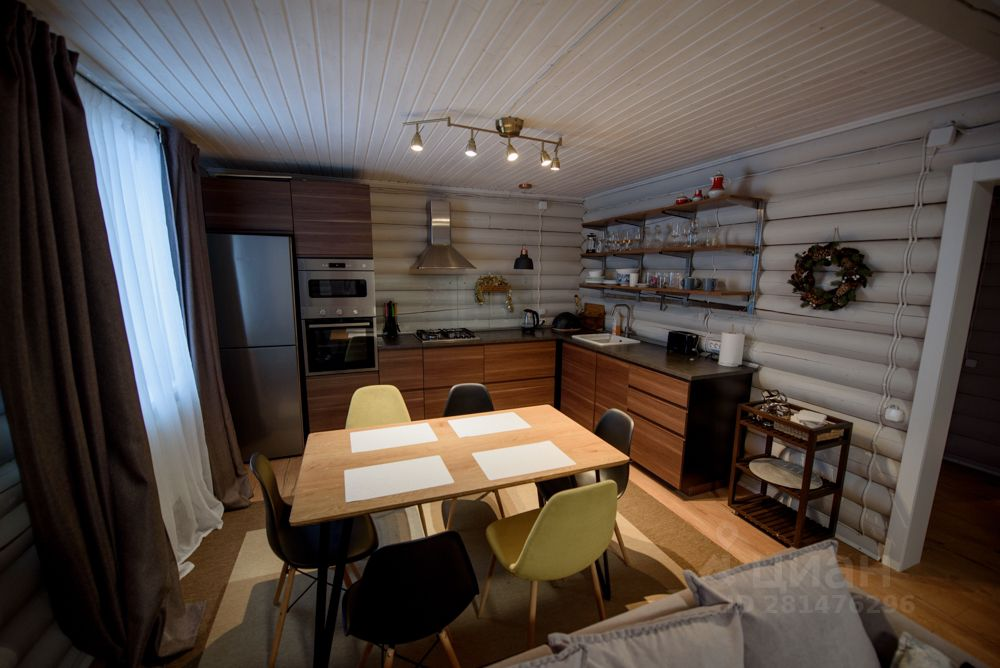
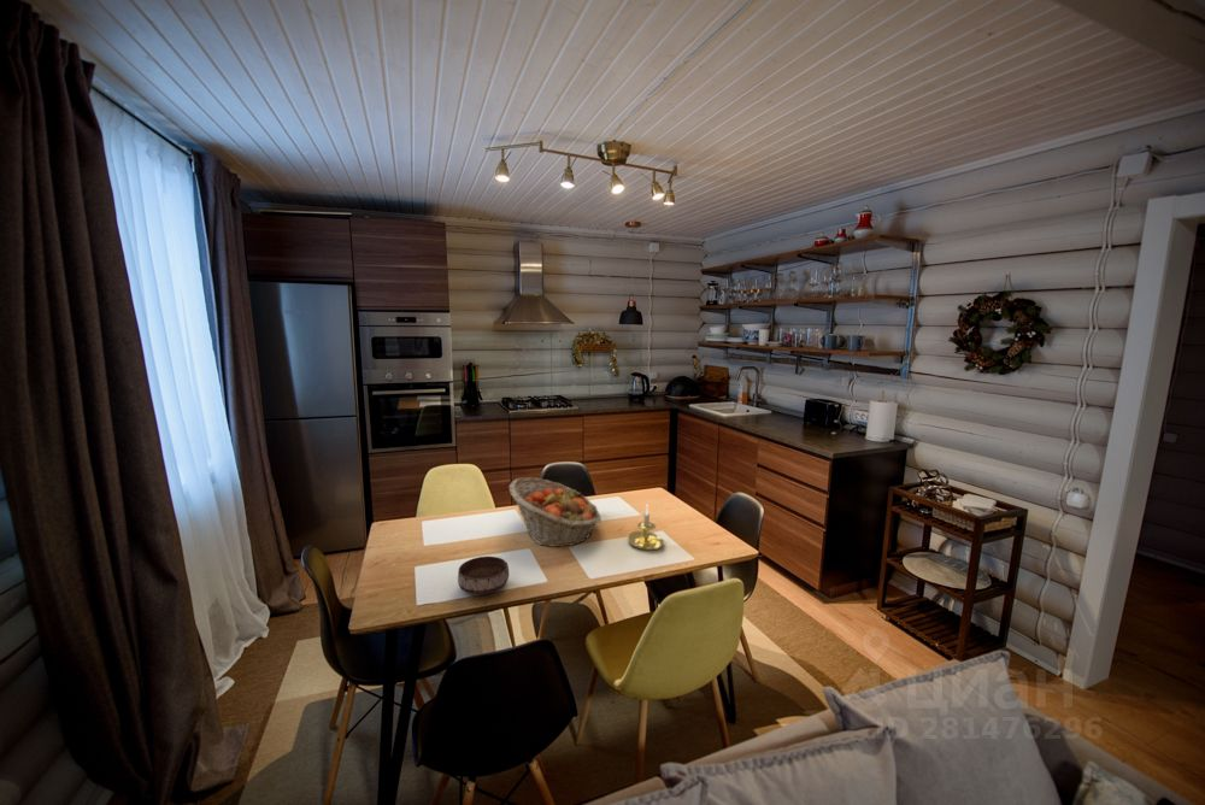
+ fruit basket (554, 507)
+ bowl (483, 577)
+ candle holder (648, 524)
